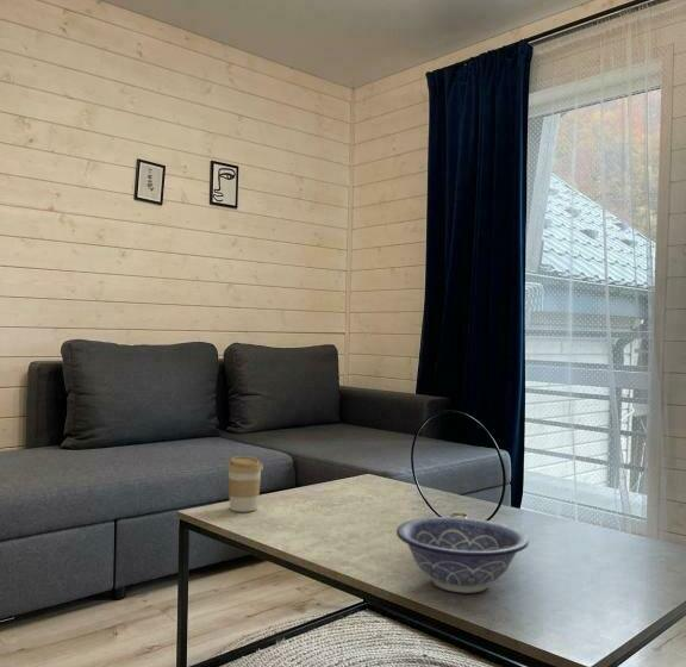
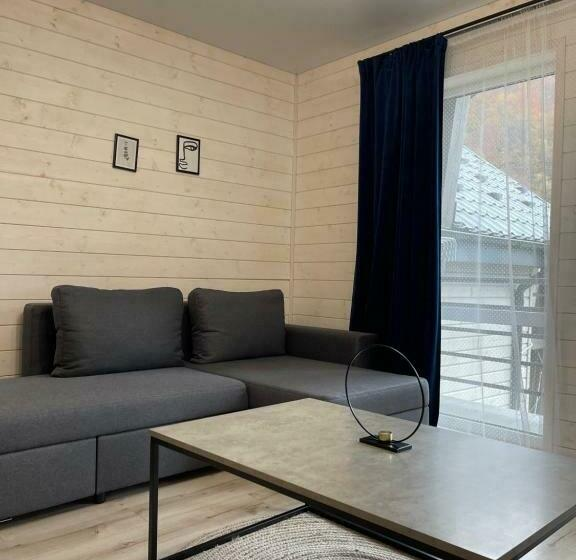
- coffee cup (244, 482)
- decorative bowl (461, 557)
